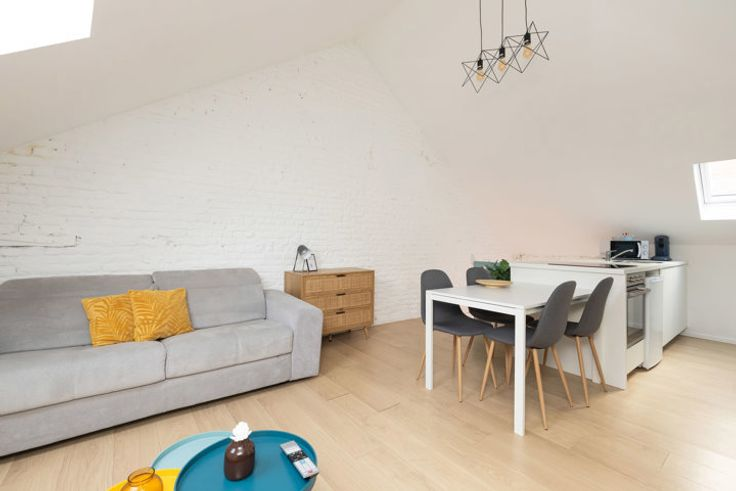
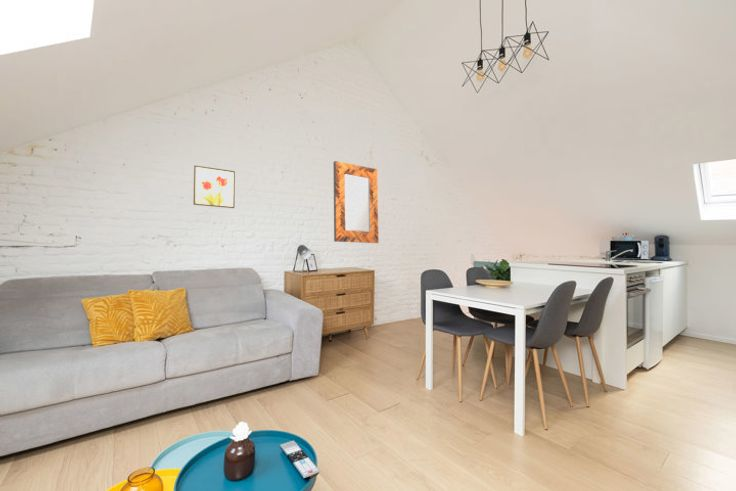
+ wall art (214, 187)
+ home mirror (356, 203)
